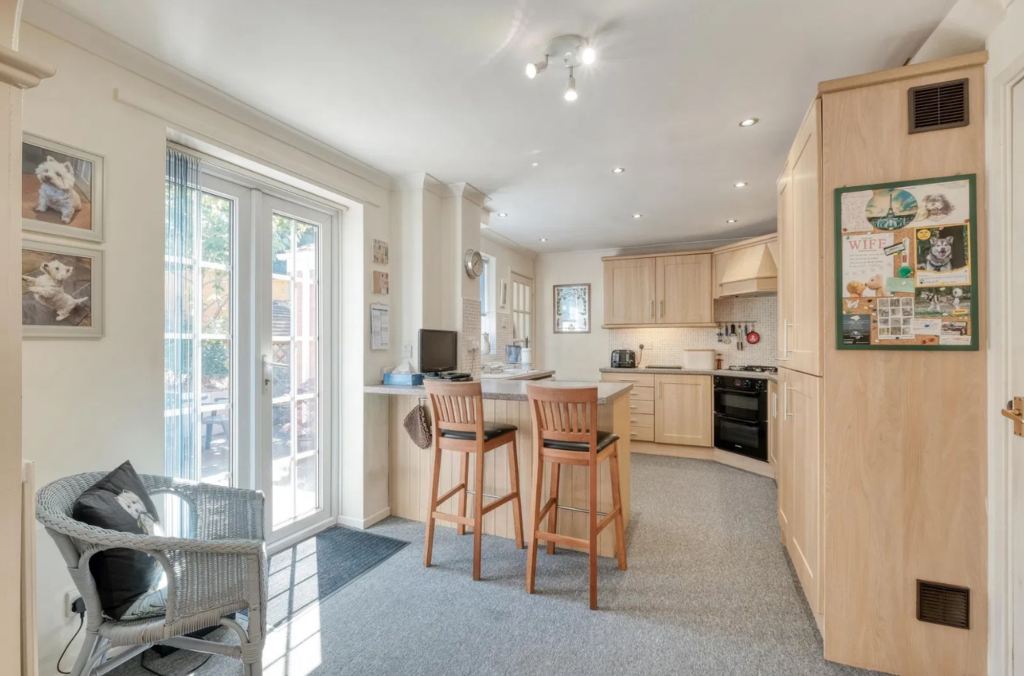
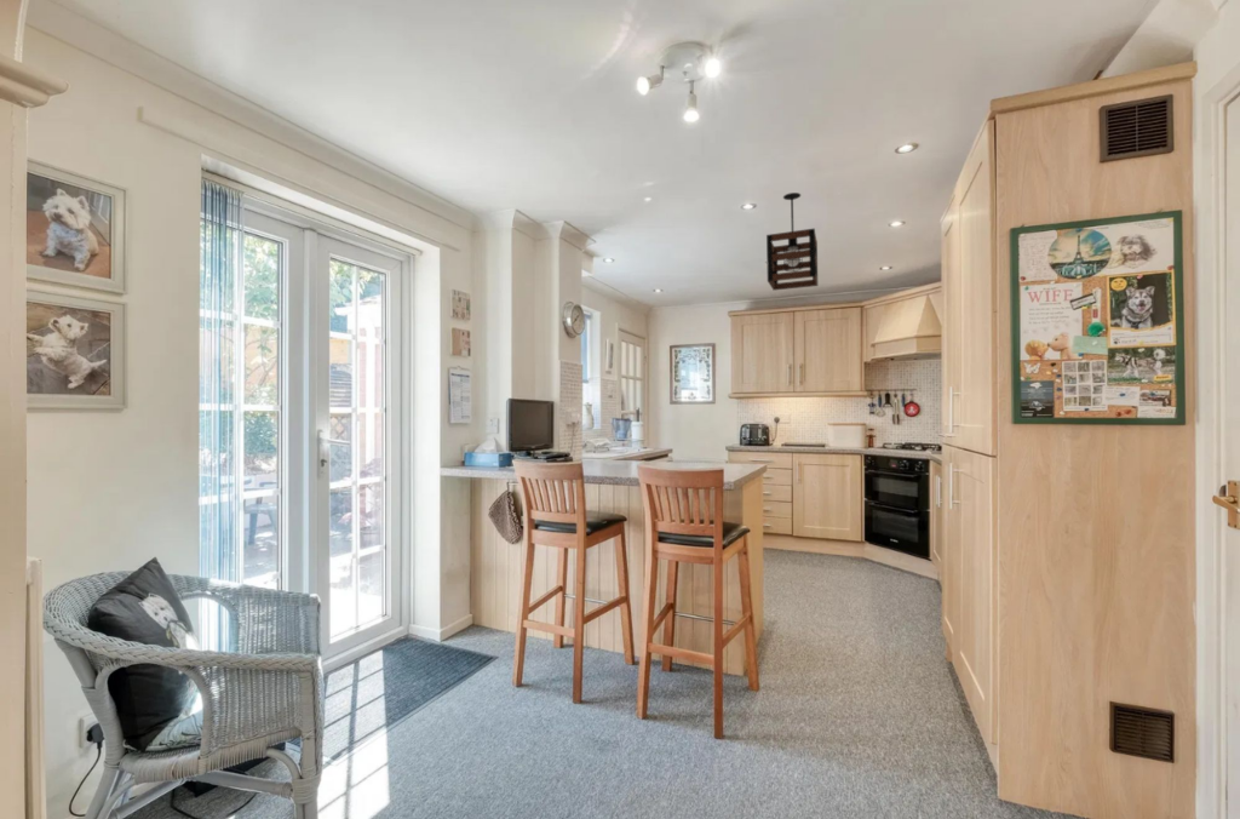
+ pendant light (792, 239)
